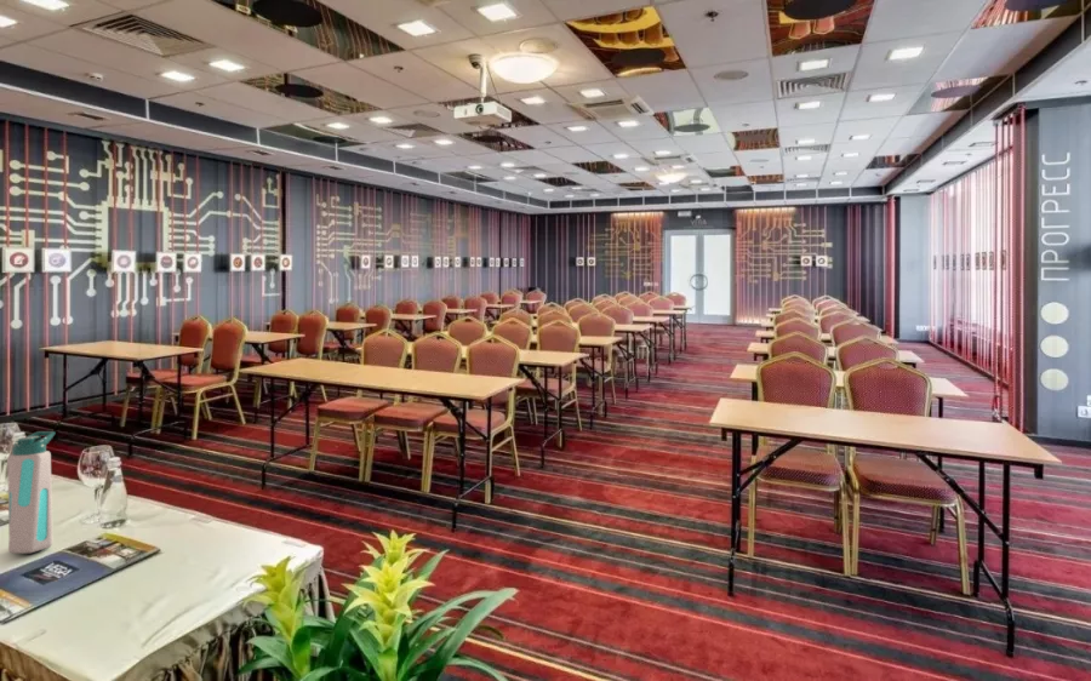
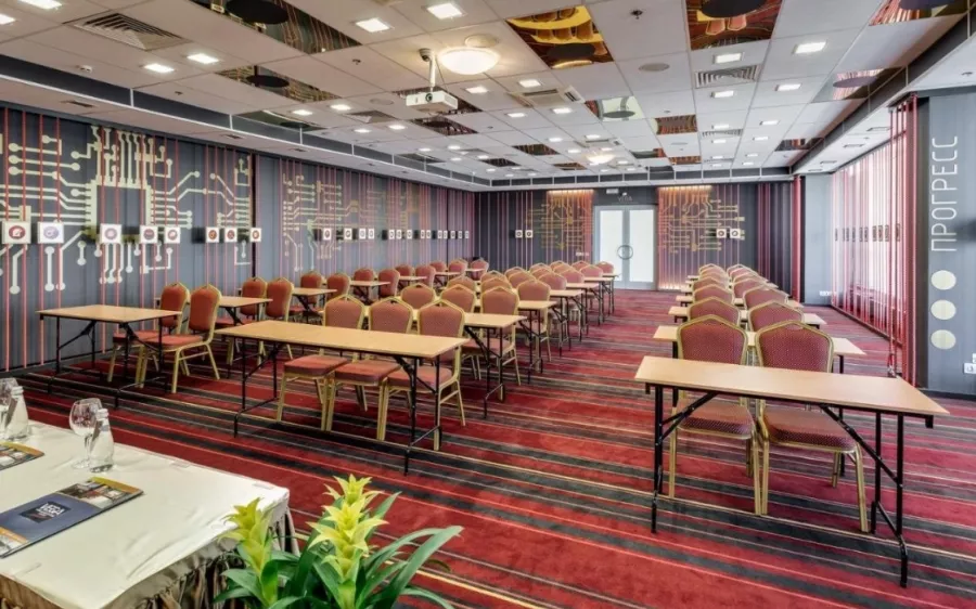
- water bottle (32, 491)
